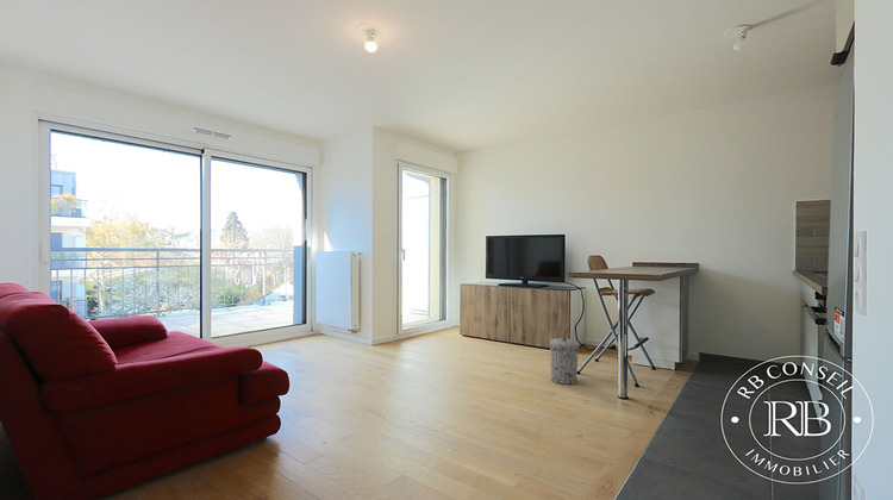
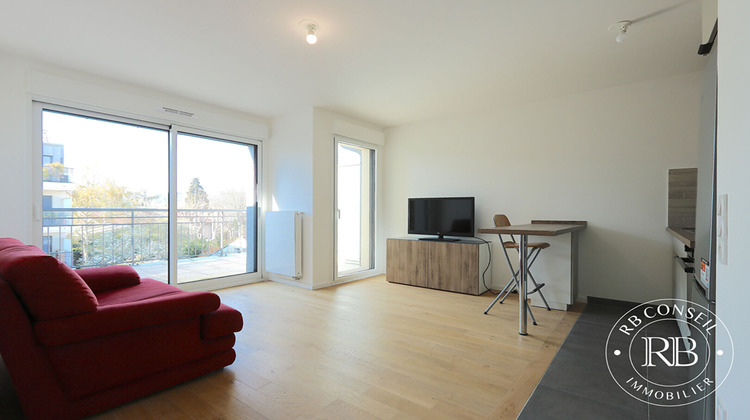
- trash can (563, 358)
